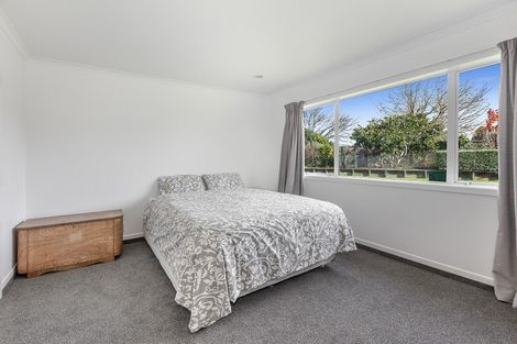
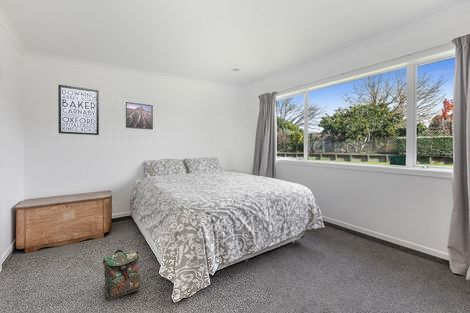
+ wall art (79, 110)
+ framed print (139, 116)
+ backpack (121, 269)
